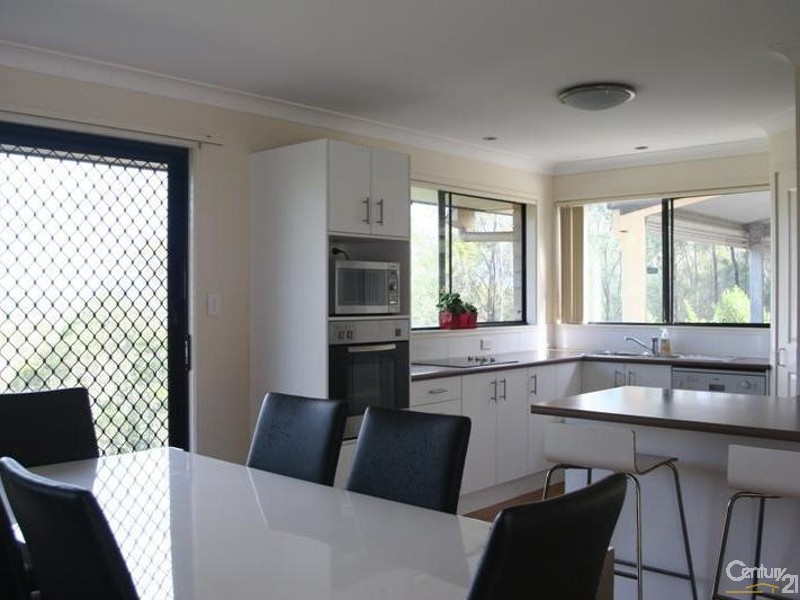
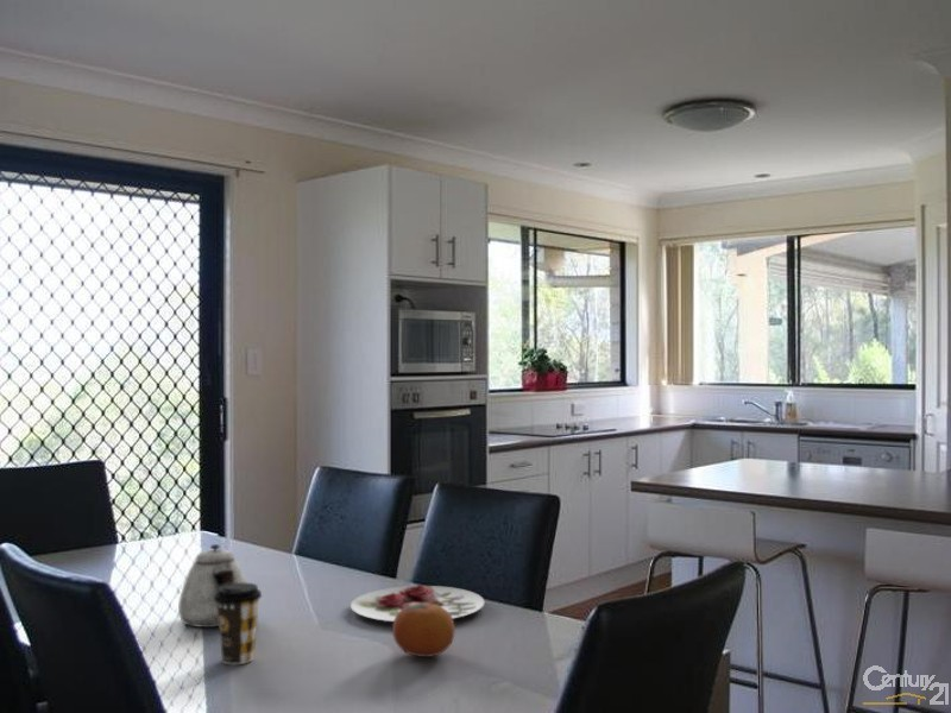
+ fruit (423, 630)
+ coffee cup (238, 623)
+ teapot (213, 580)
+ plate (417, 601)
